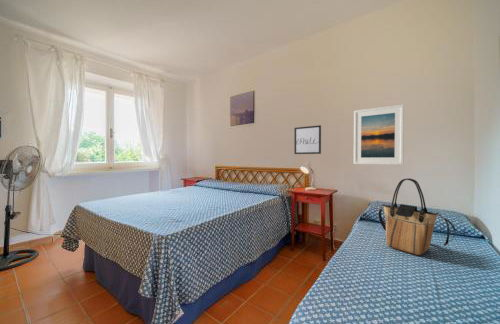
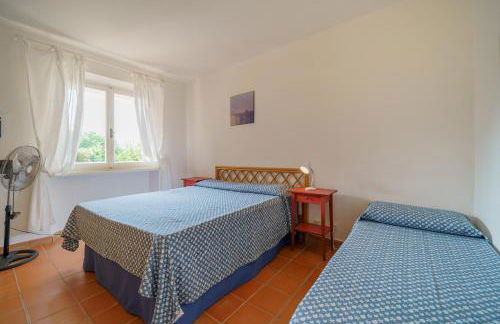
- tote bag (413, 212)
- wall art (307, 140)
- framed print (377, 136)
